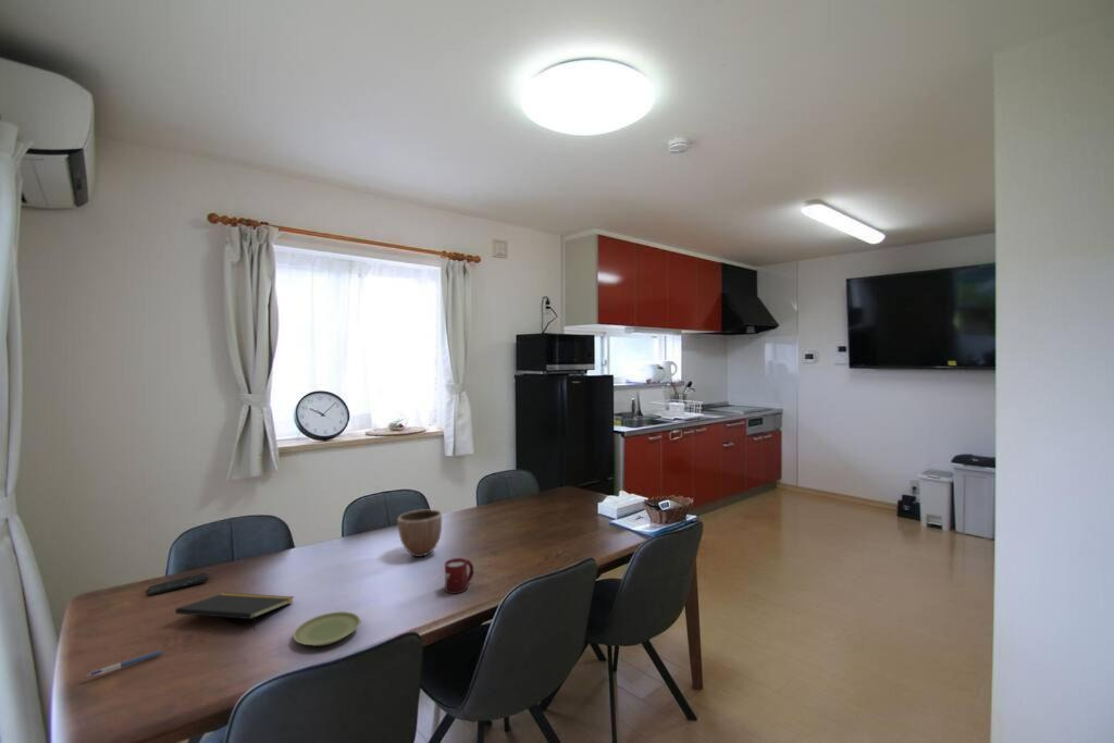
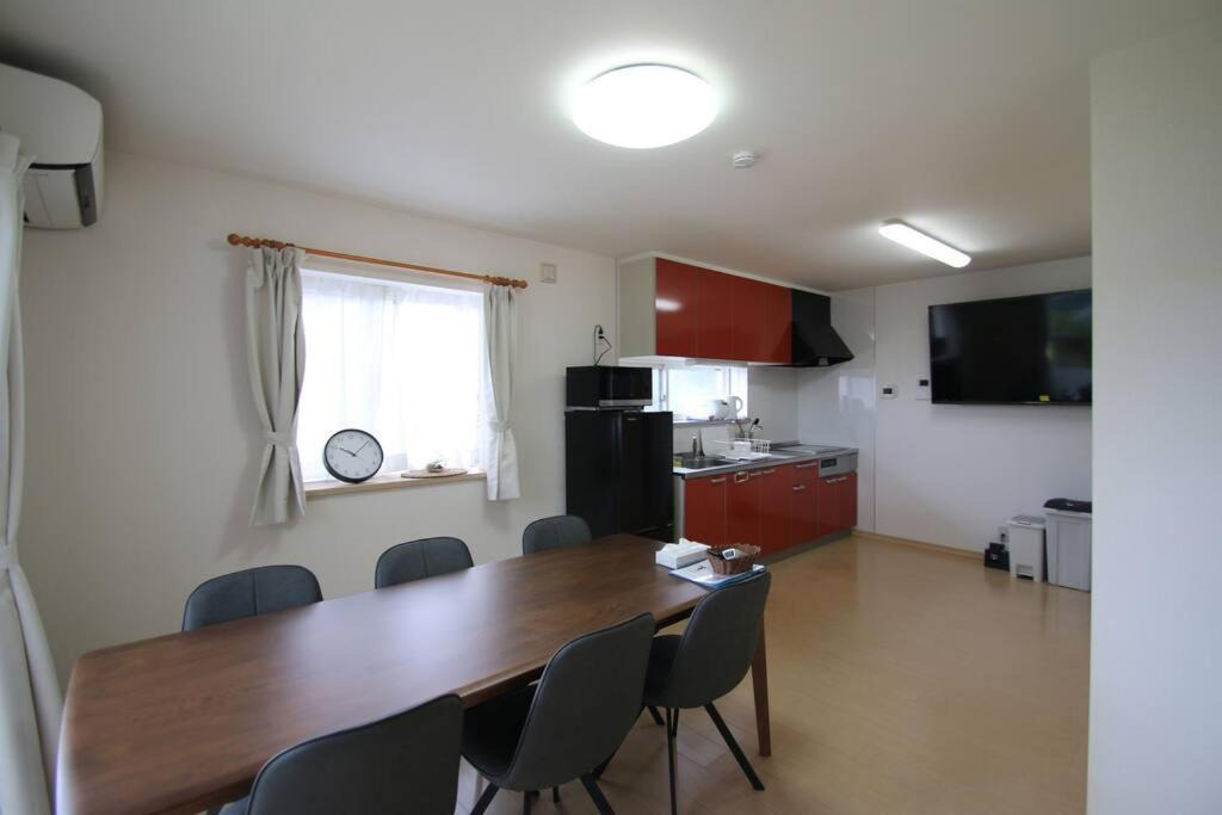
- cup (460, 573)
- pen (127, 662)
- plate (327, 630)
- decorative bowl (420, 534)
- smartphone (178, 583)
- notepad (237, 605)
